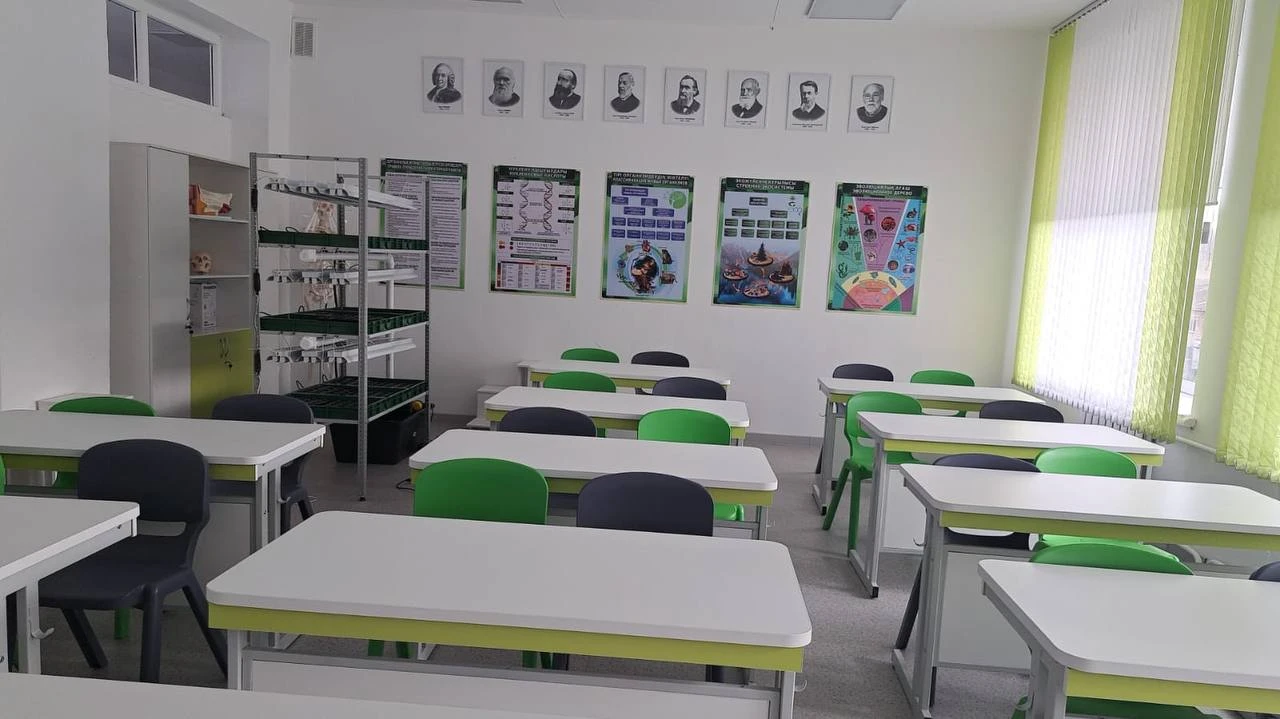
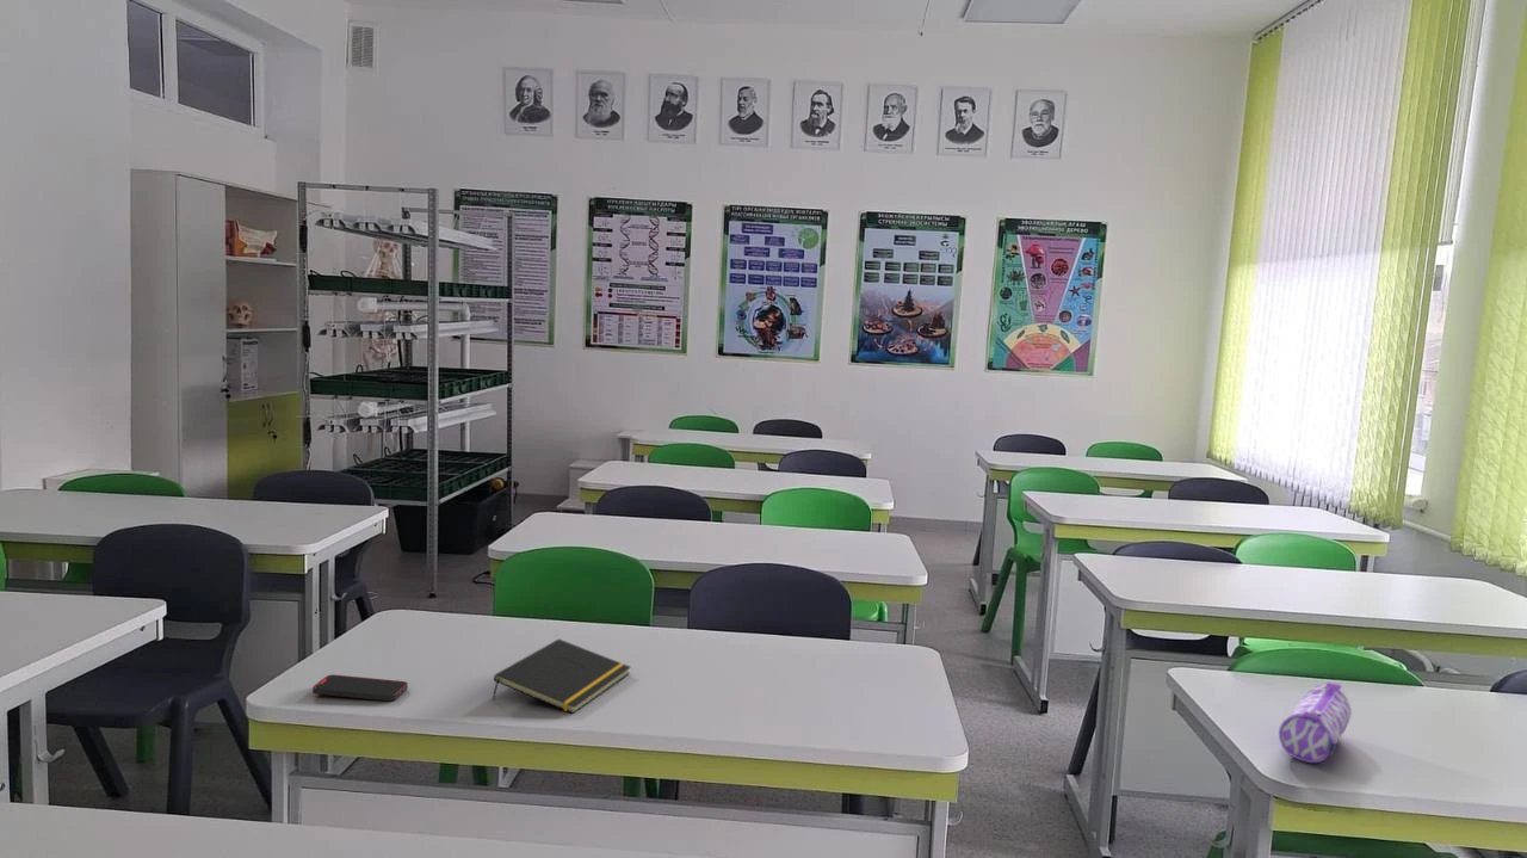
+ notepad (564, 673)
+ smartphone (360, 687)
+ pencil case (1316, 721)
